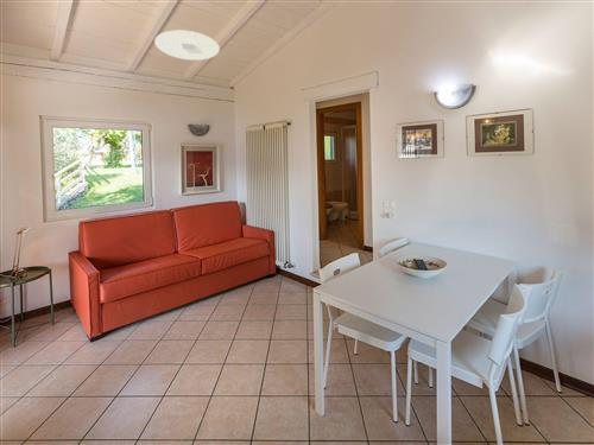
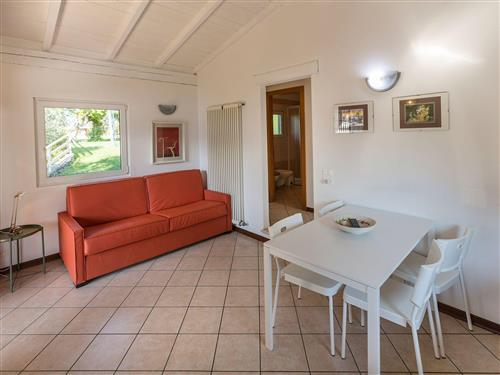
- ceiling light (188, 43)
